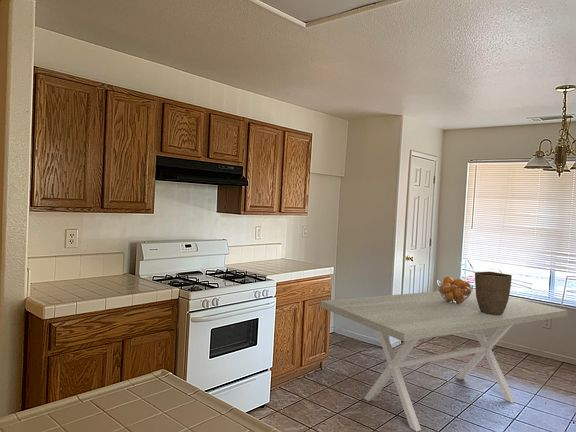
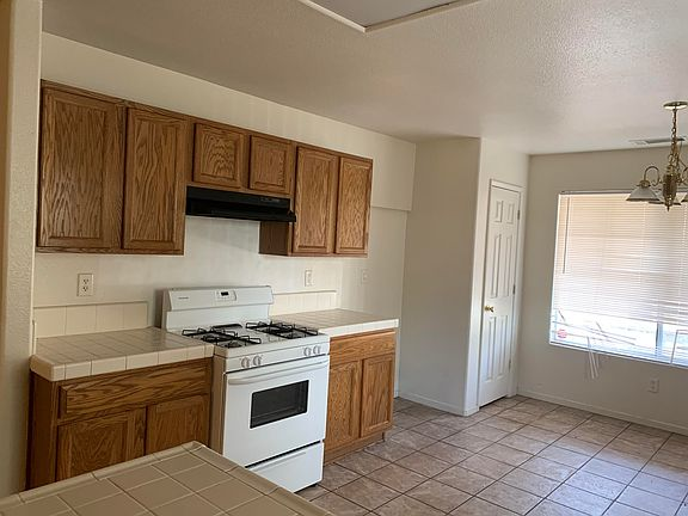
- vase (491, 292)
- dining table (443, 353)
- fruit basket (454, 289)
